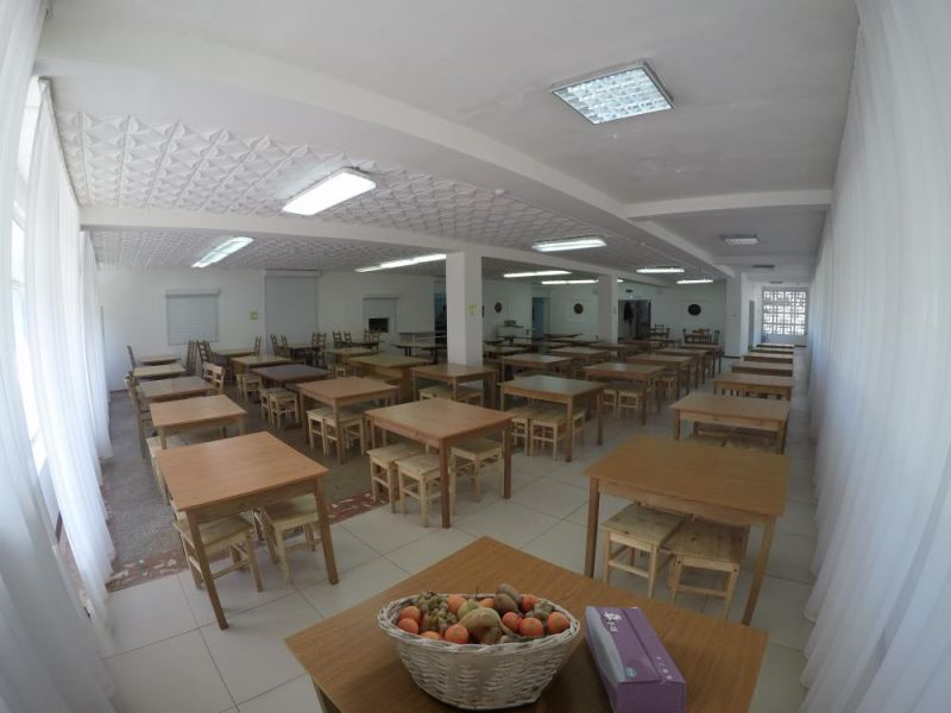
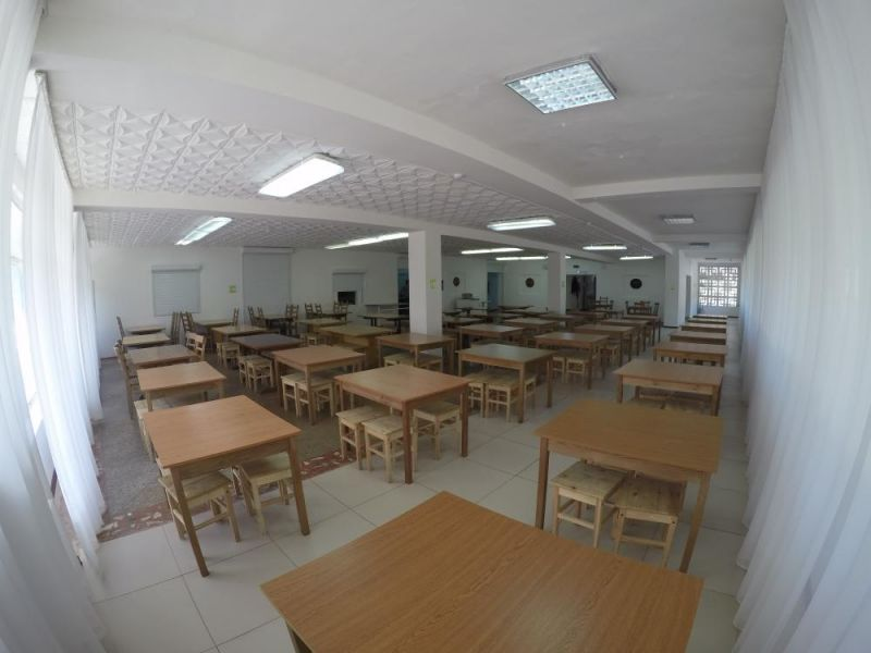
- tissue box (629, 655)
- fruit basket (477, 632)
